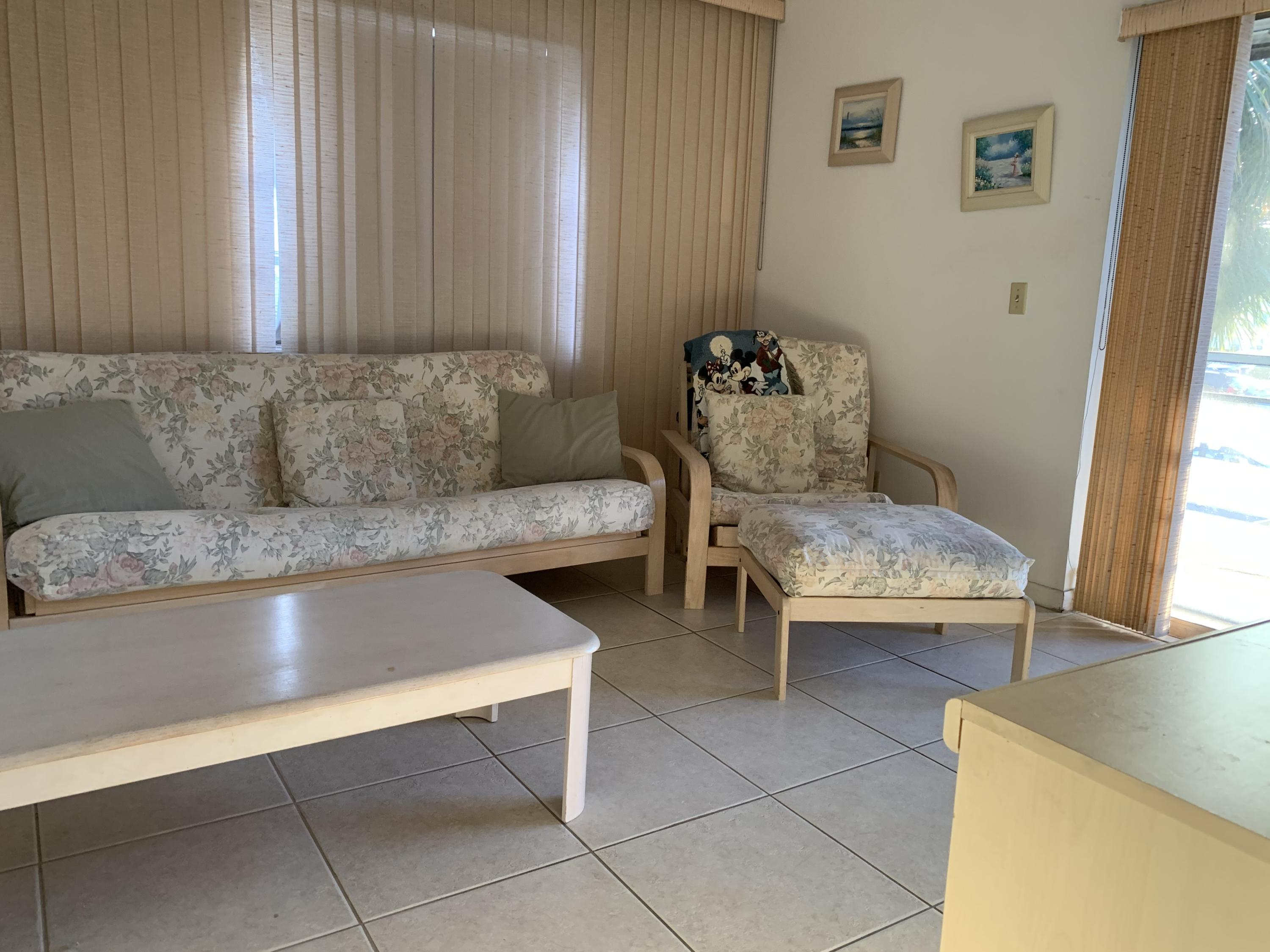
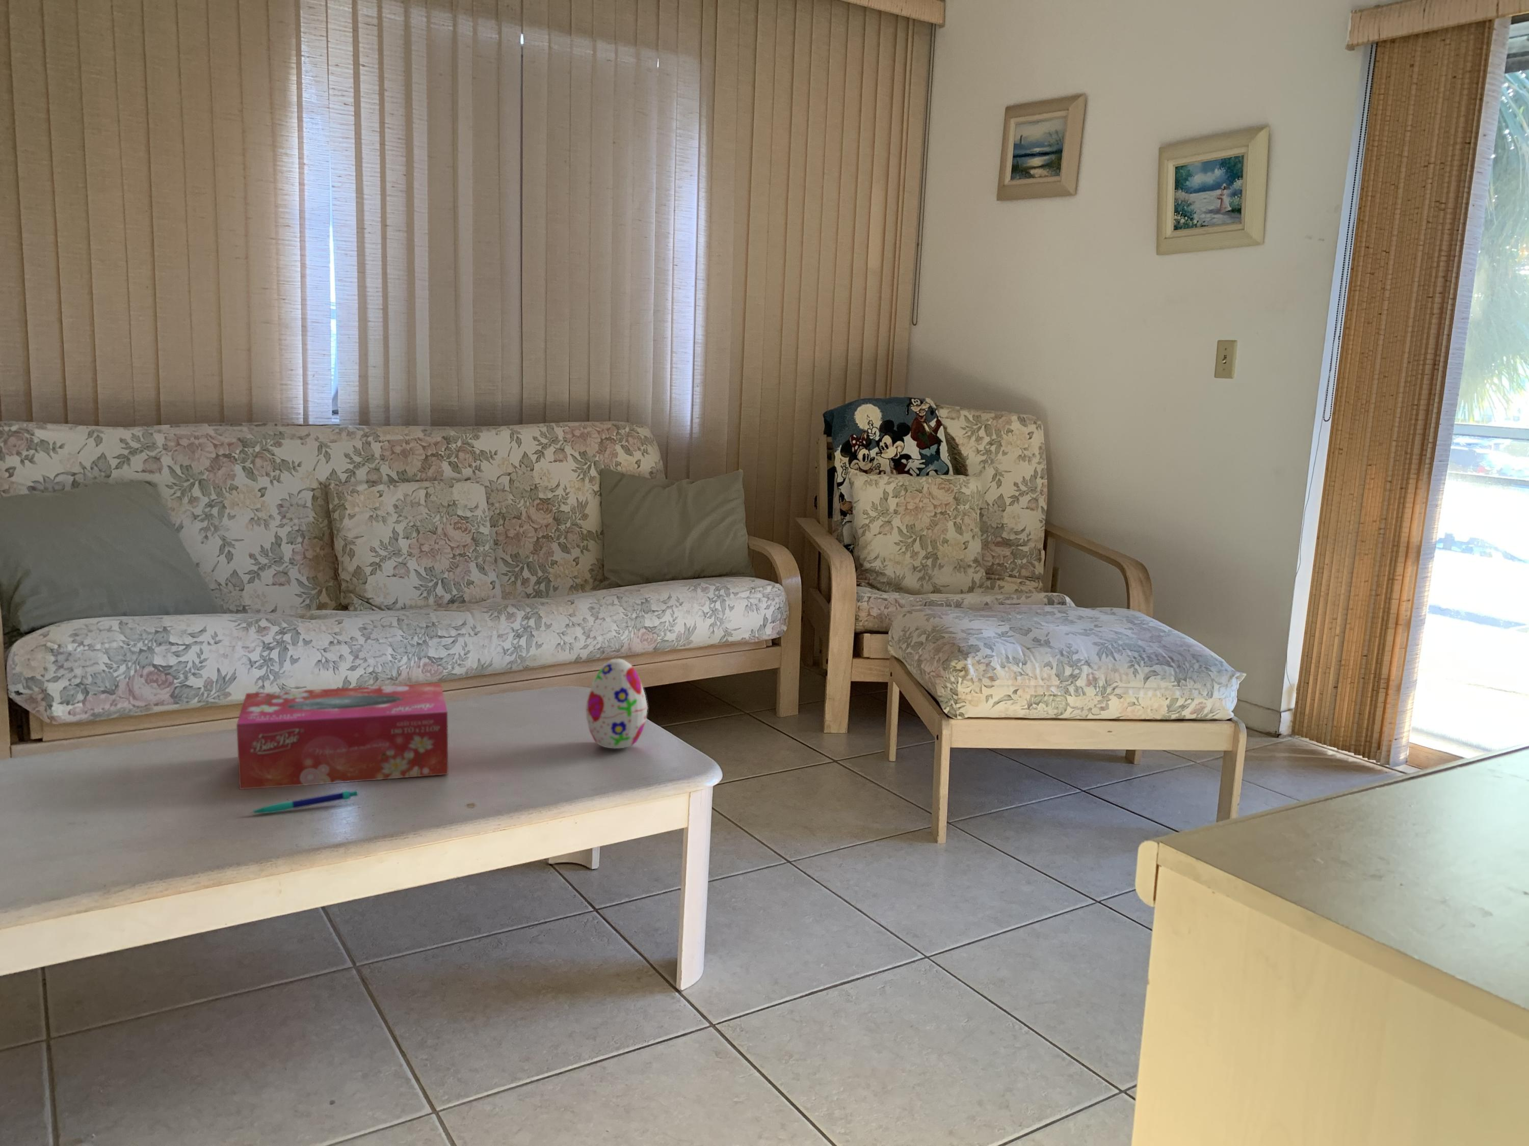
+ decorative egg (616, 702)
+ tissue box (346, 733)
+ pen (305, 802)
